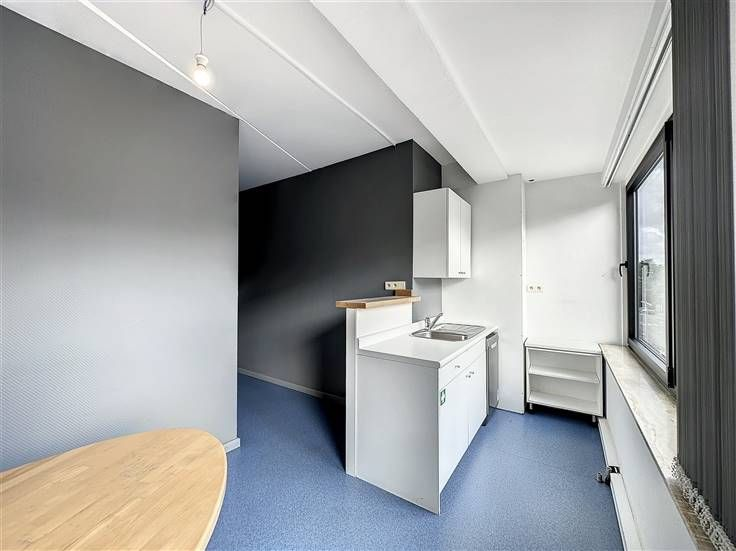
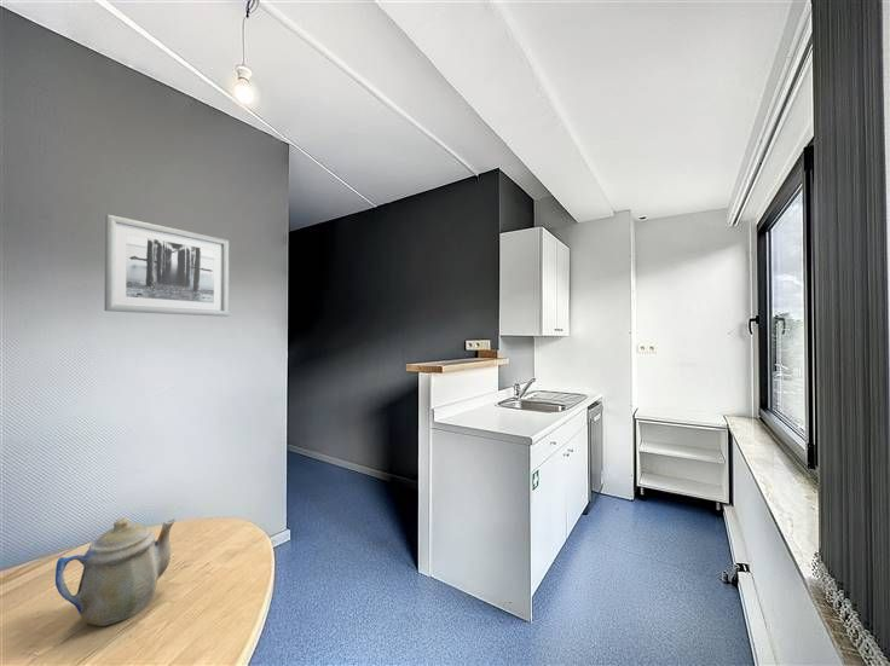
+ teapot (120, 563)
+ wall art (173, 271)
